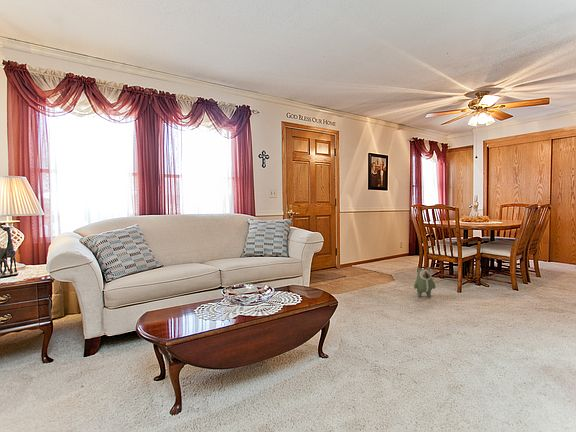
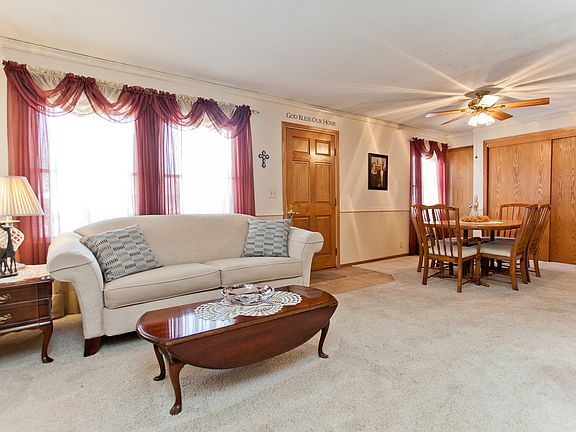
- plush toy (424, 282)
